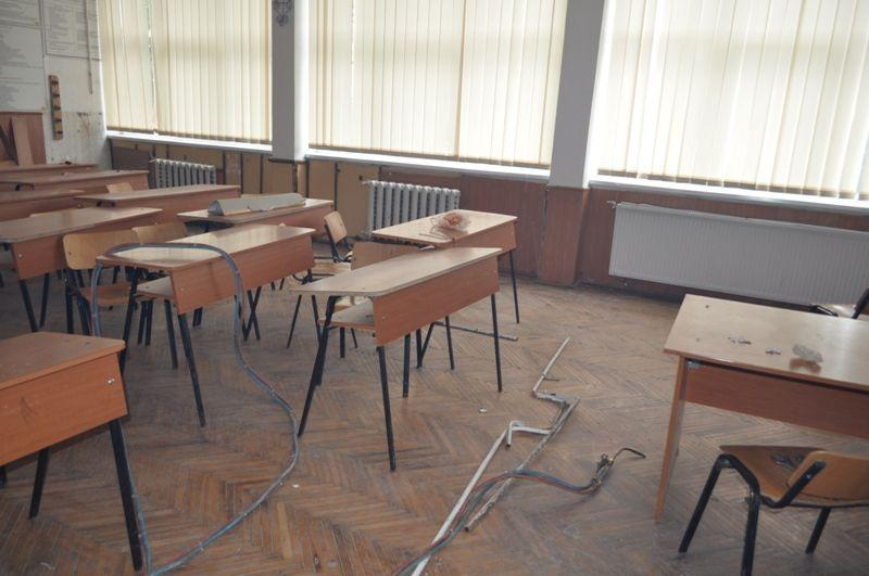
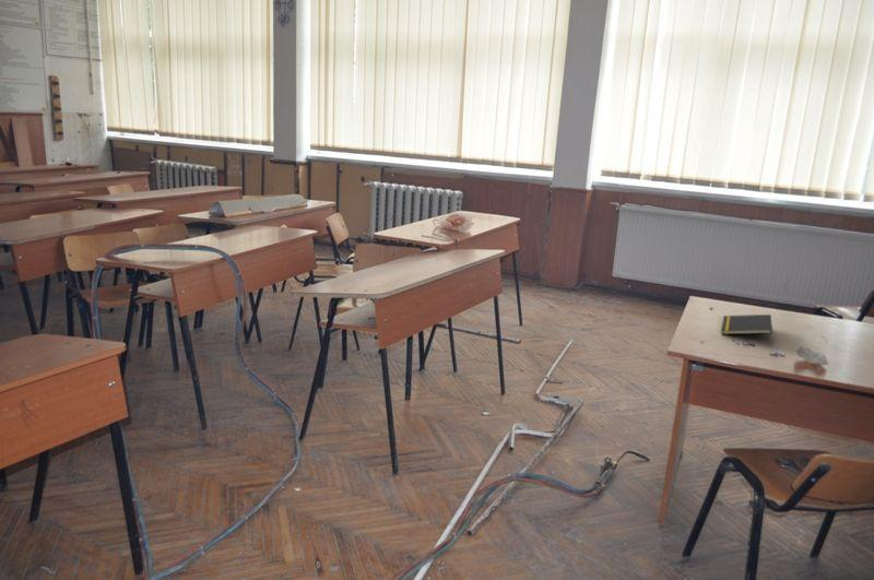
+ notepad (746, 323)
